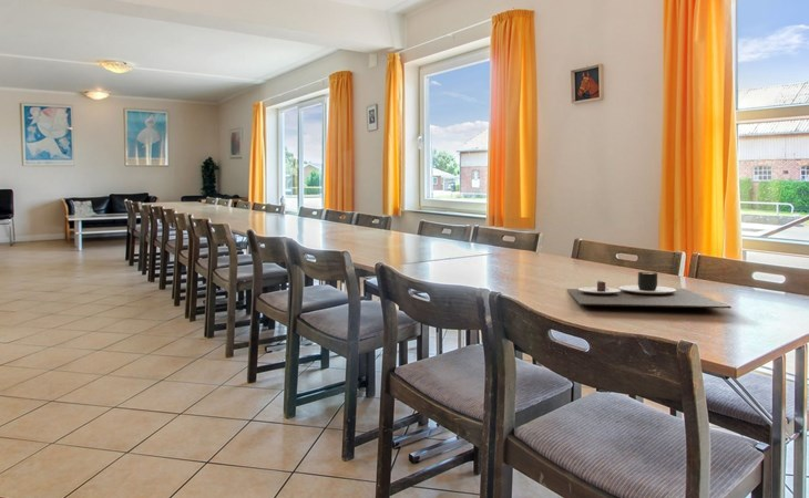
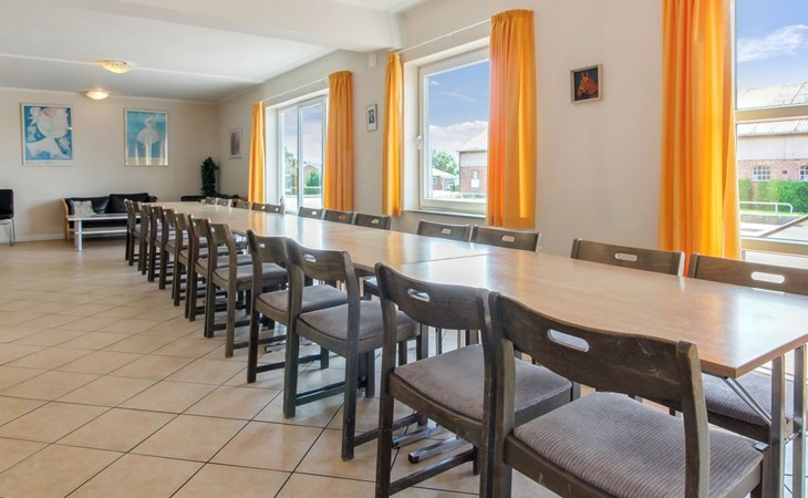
- place mat (632, 286)
